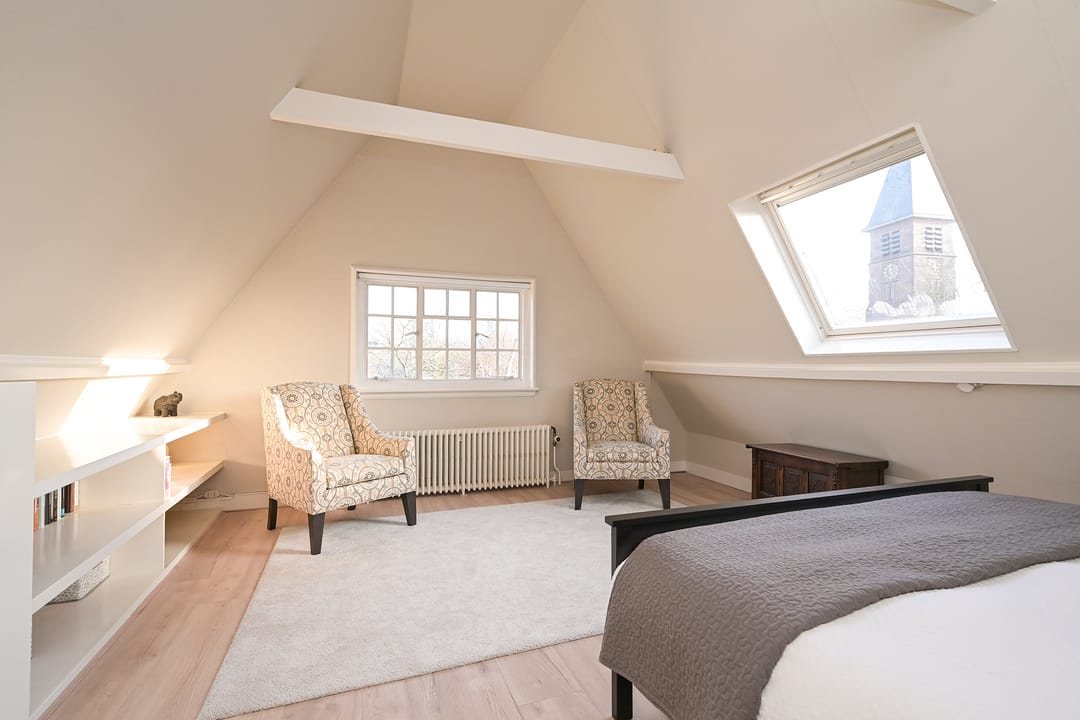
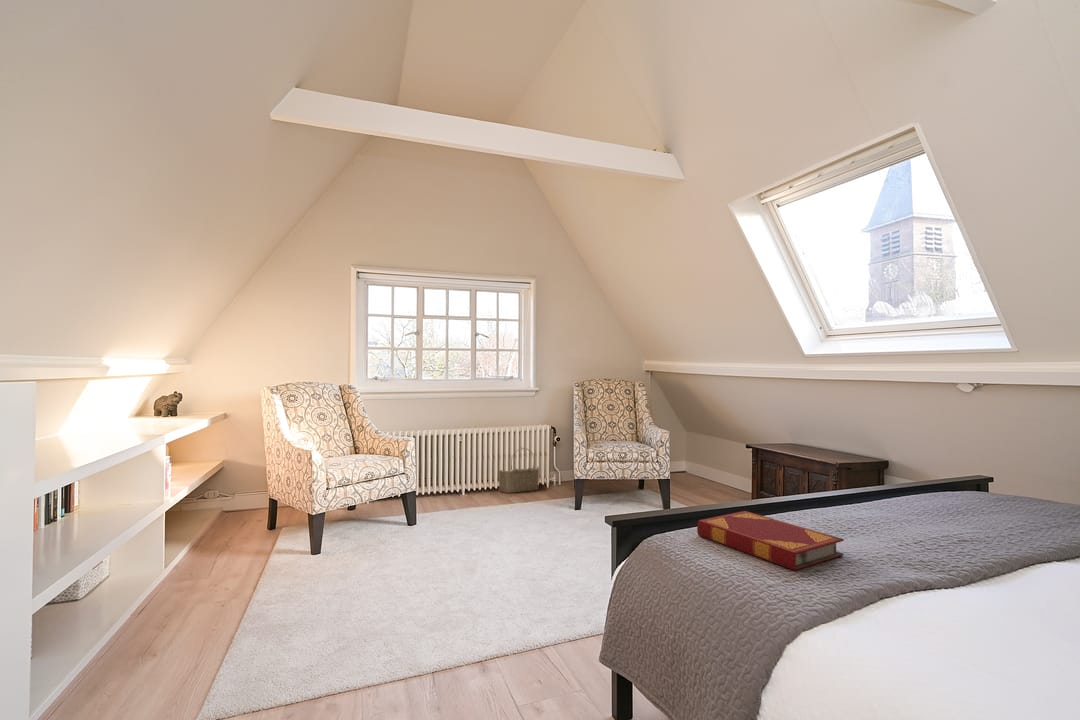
+ hardback book (766, 537)
+ wicker basket (519, 469)
